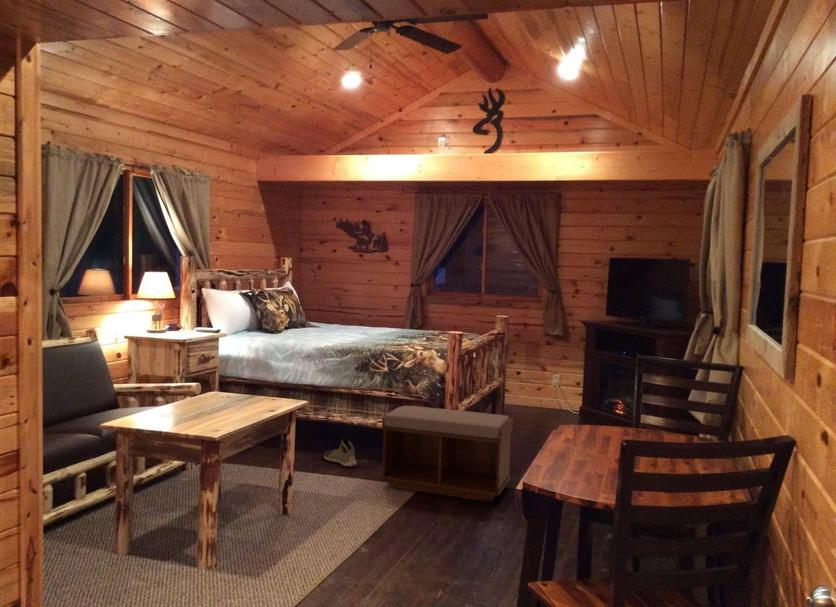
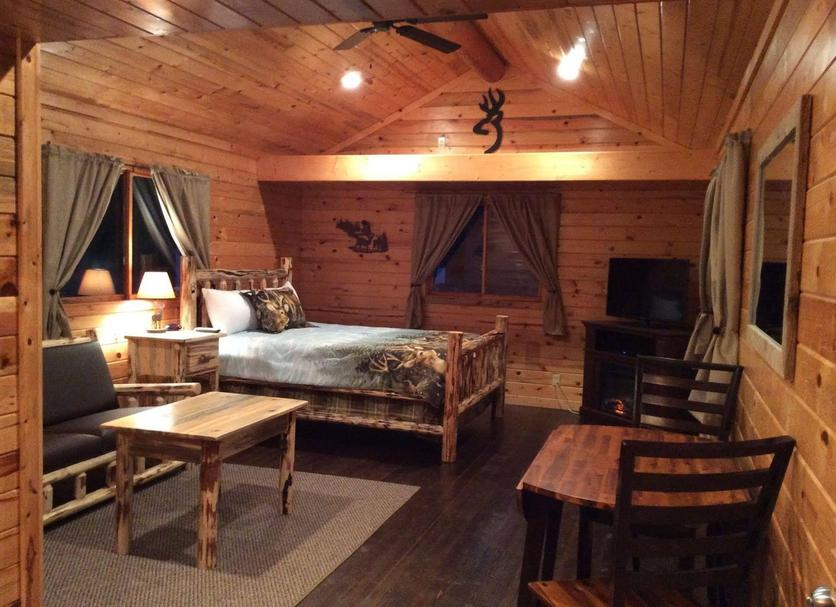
- bench (446, 450)
- sneaker (340, 449)
